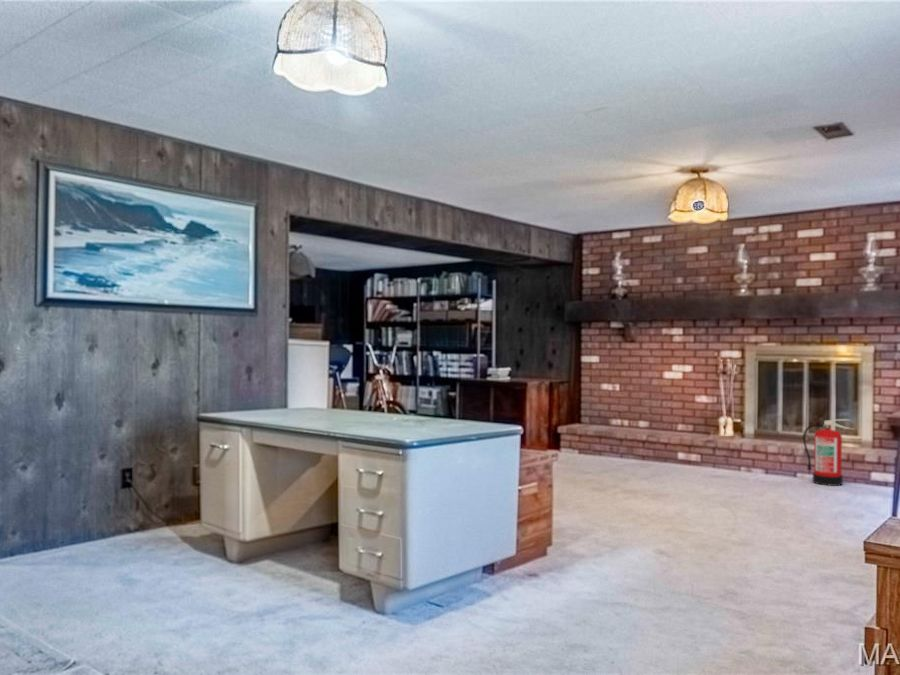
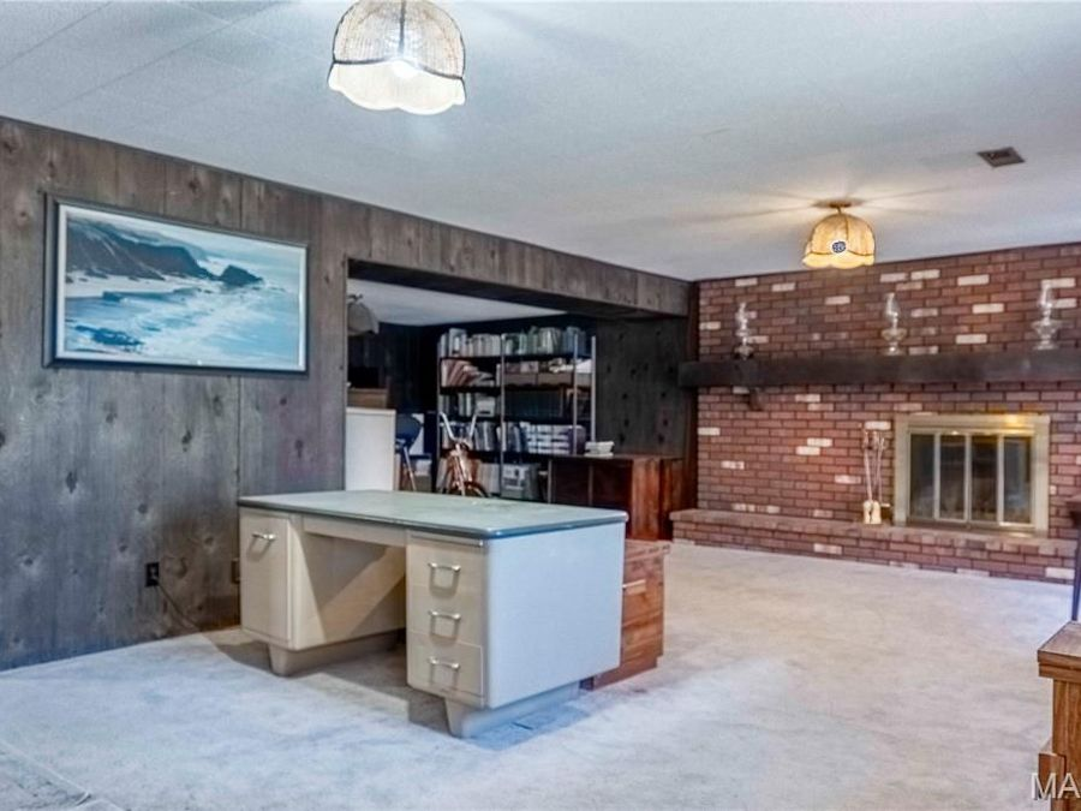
- fire extinguisher (828, 450)
